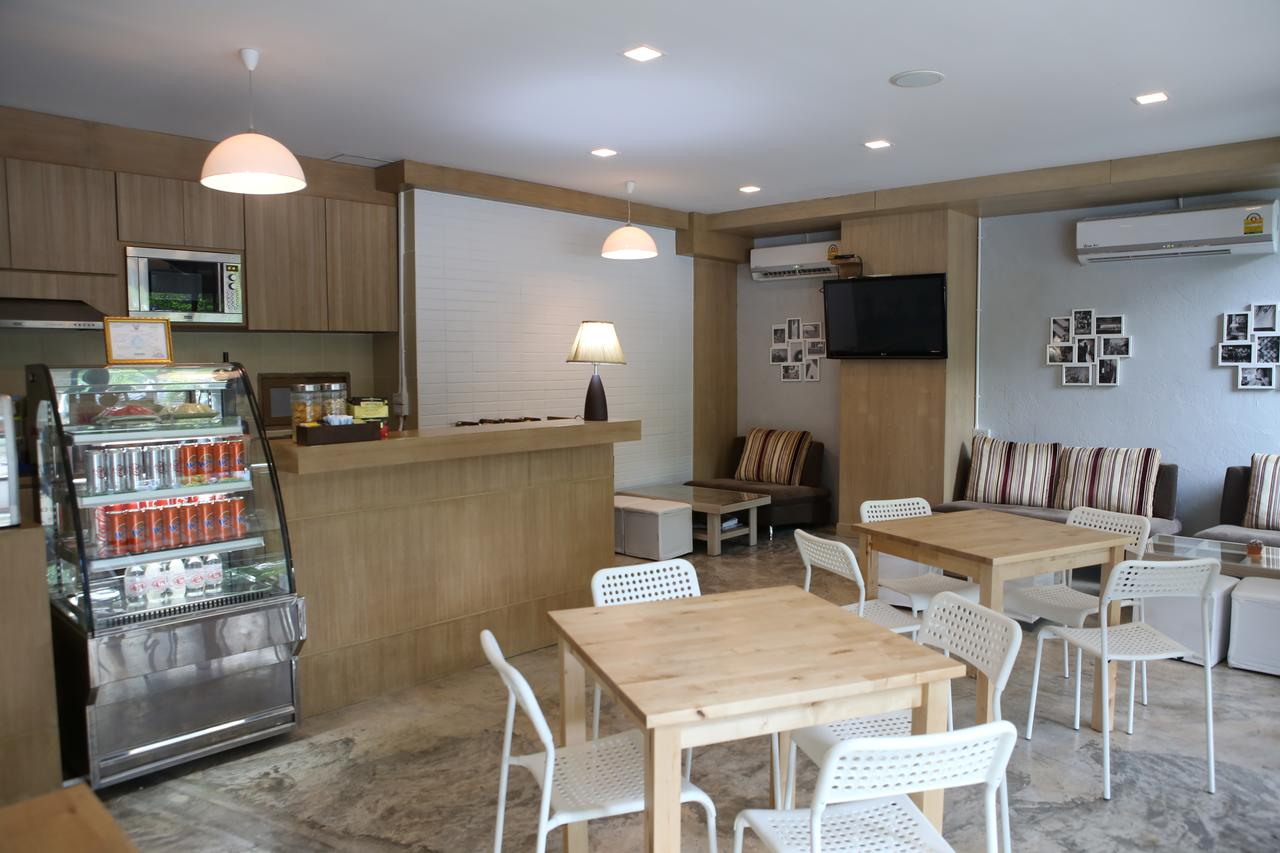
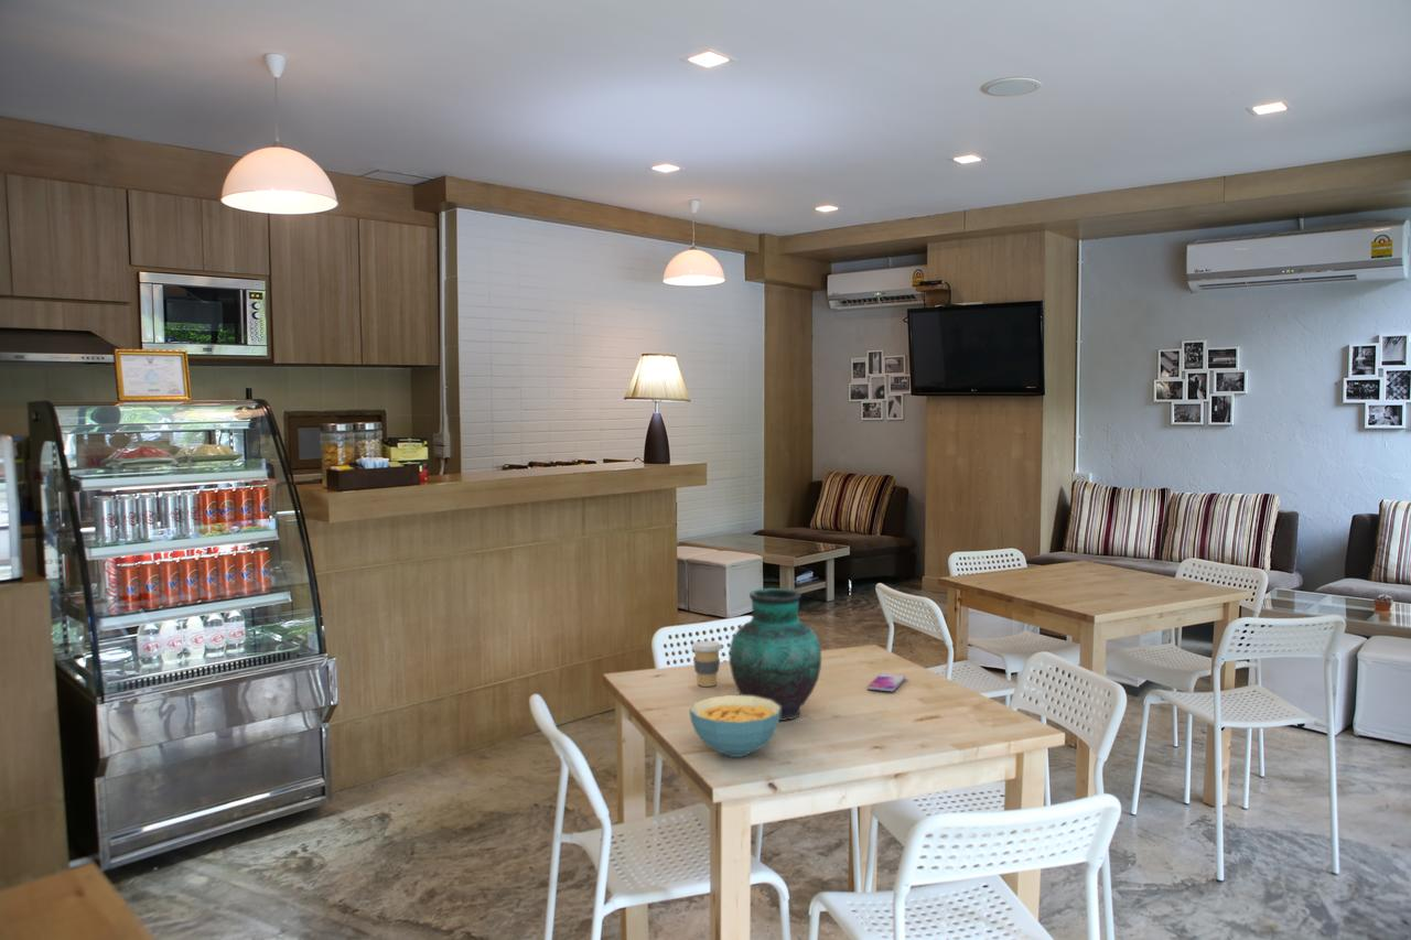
+ cereal bowl (735, 730)
+ vase (775, 652)
+ coffee cup (707, 663)
+ smartphone (886, 682)
